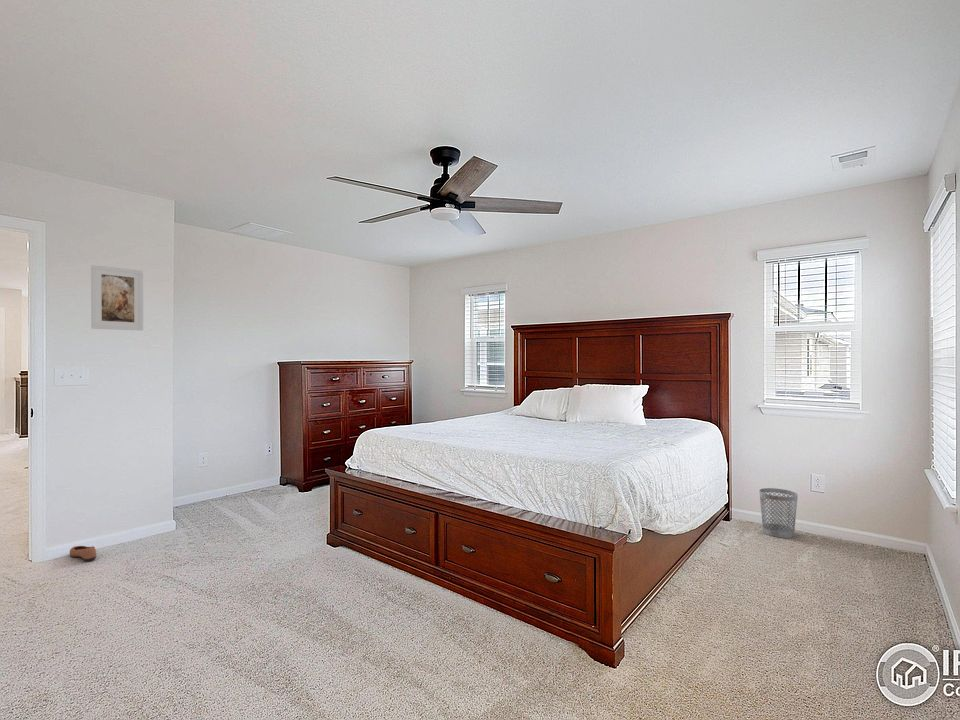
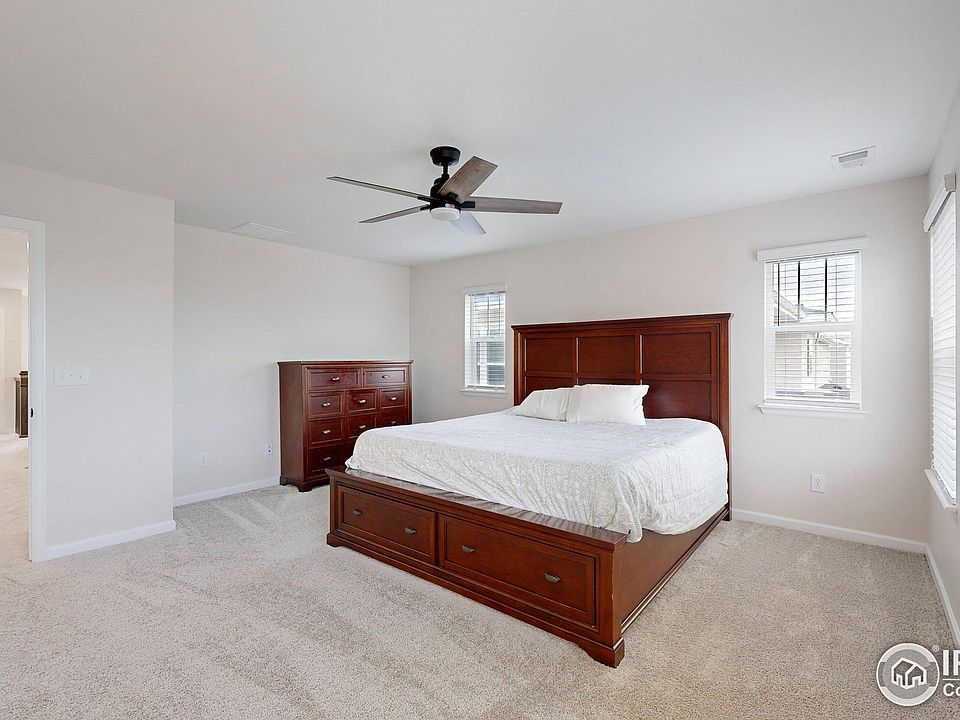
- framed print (117, 298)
- wastebasket (778, 513)
- shoe (82, 550)
